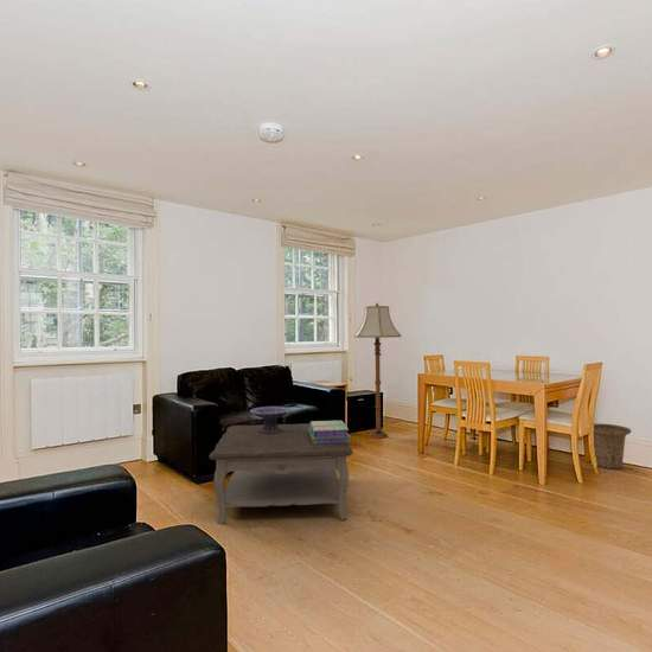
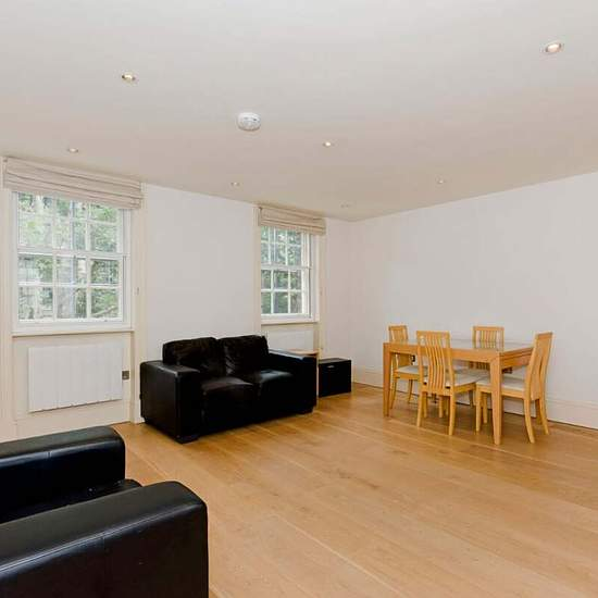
- decorative bowl (270, 420)
- coffee table (283, 467)
- stack of books (327, 430)
- floor lamp (377, 369)
- basket (607, 446)
